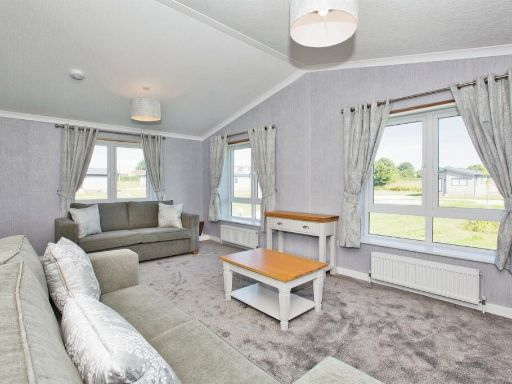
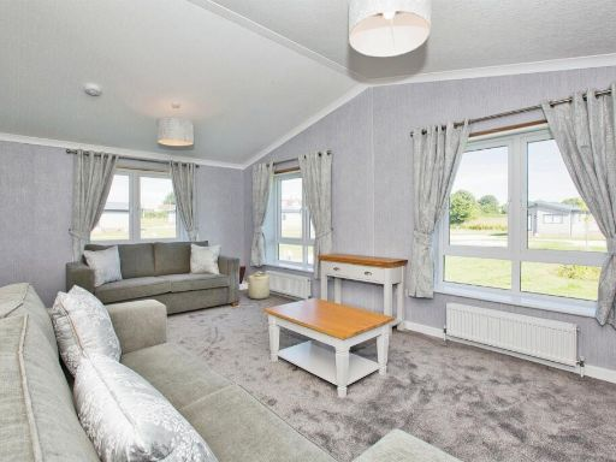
+ basket (260, 284)
